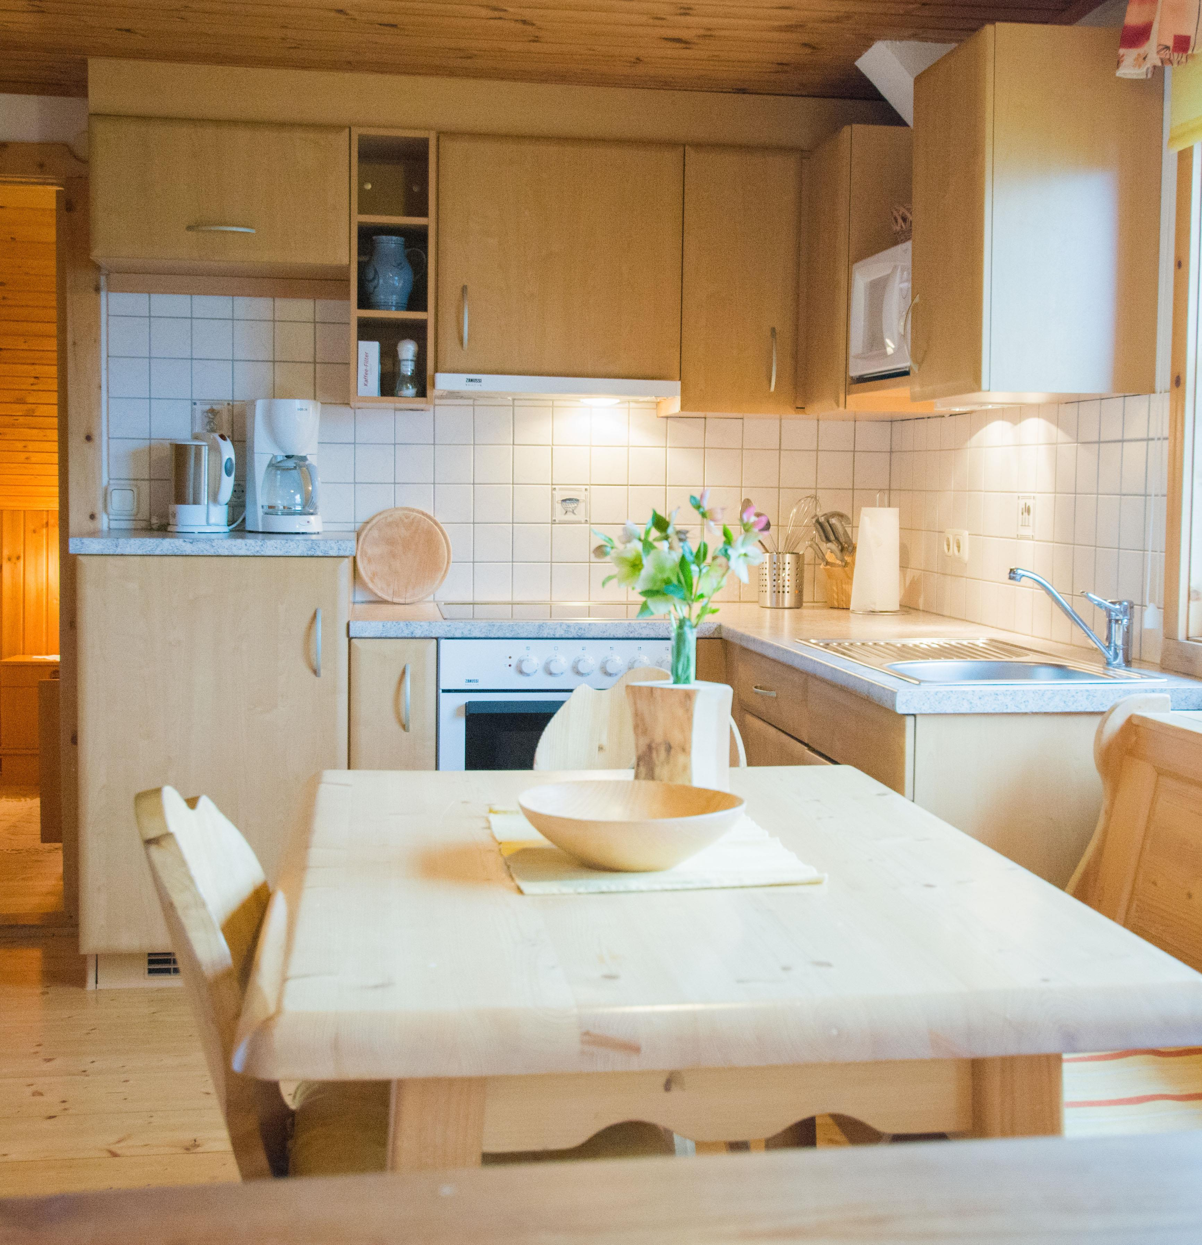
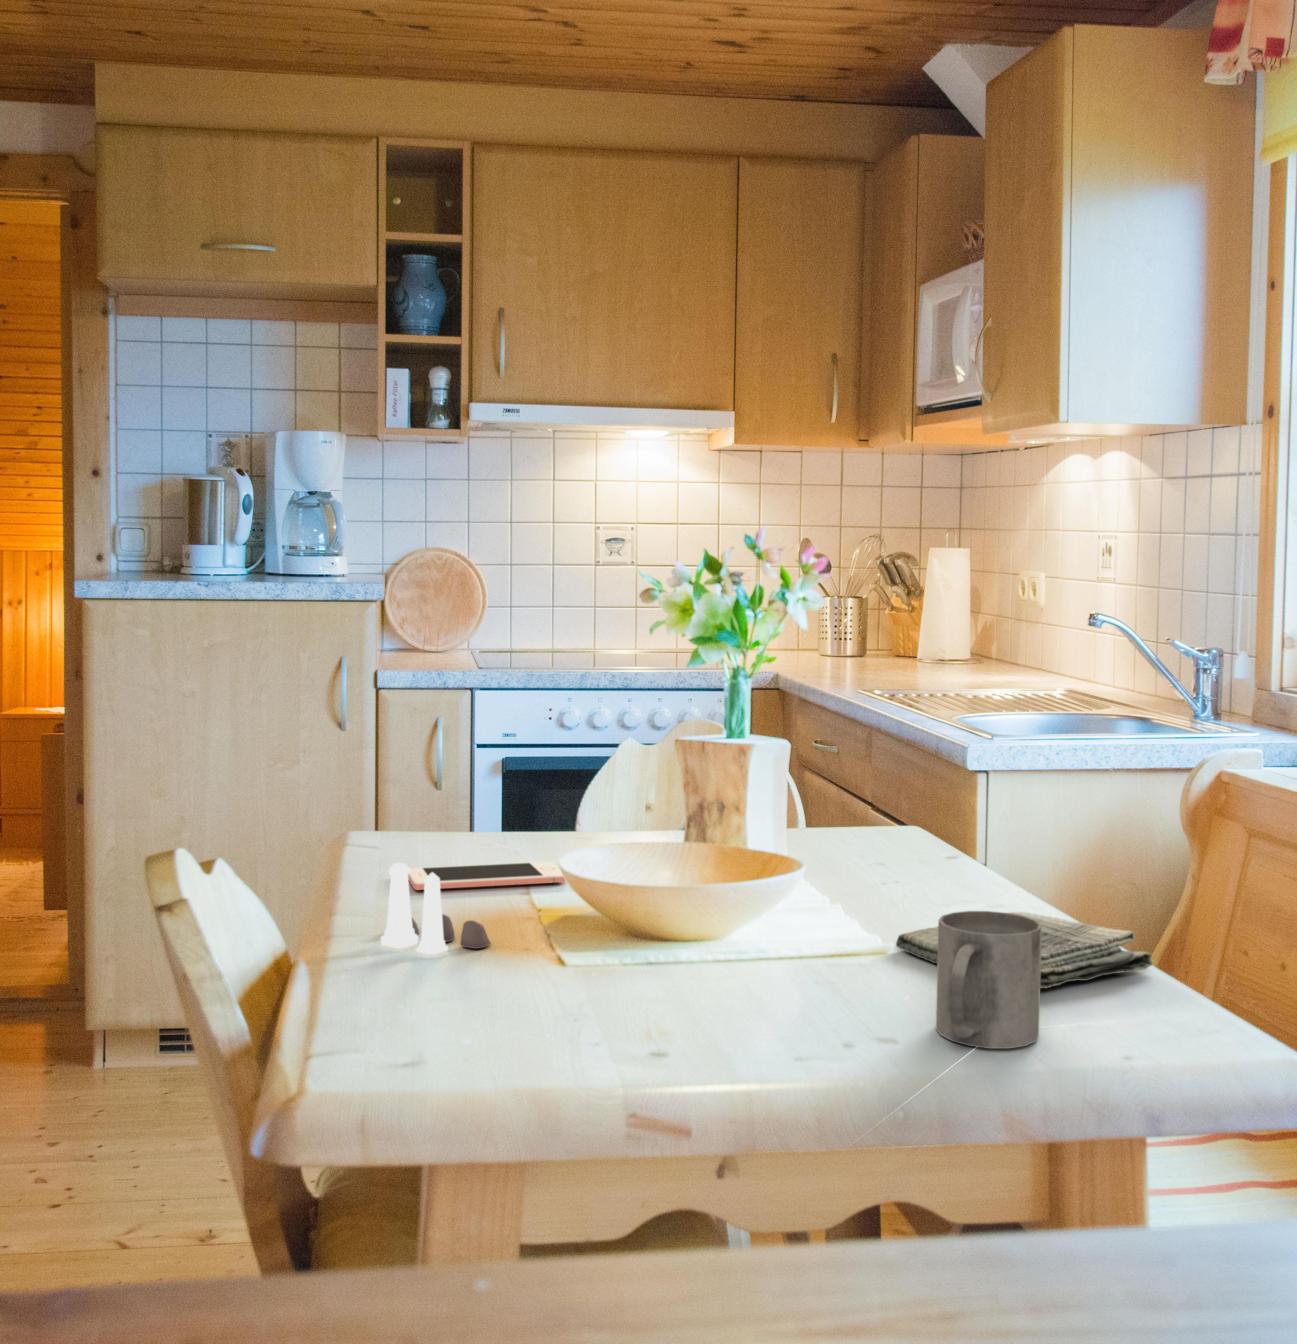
+ dish towel (1041, 944)
+ mug (981, 983)
+ salt and pepper shaker set (425, 902)
+ cell phone (485, 875)
